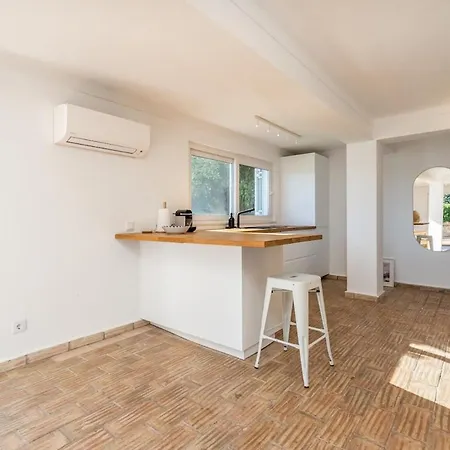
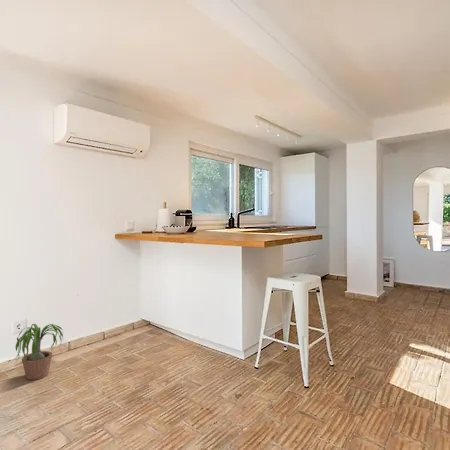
+ potted plant (39, 348)
